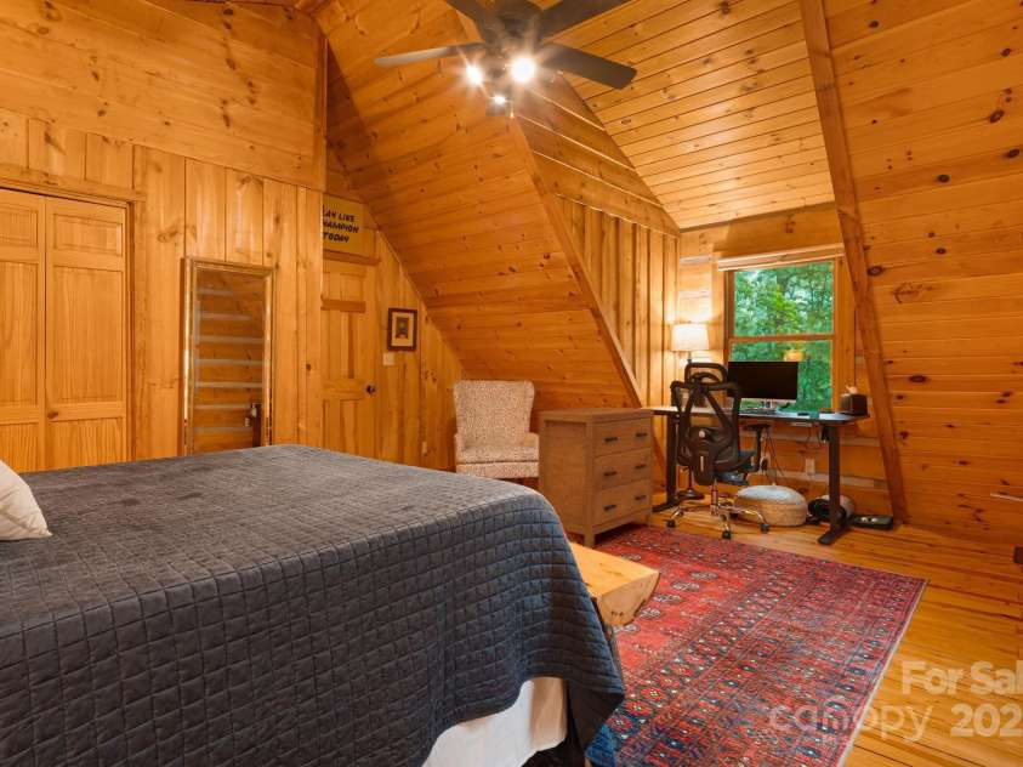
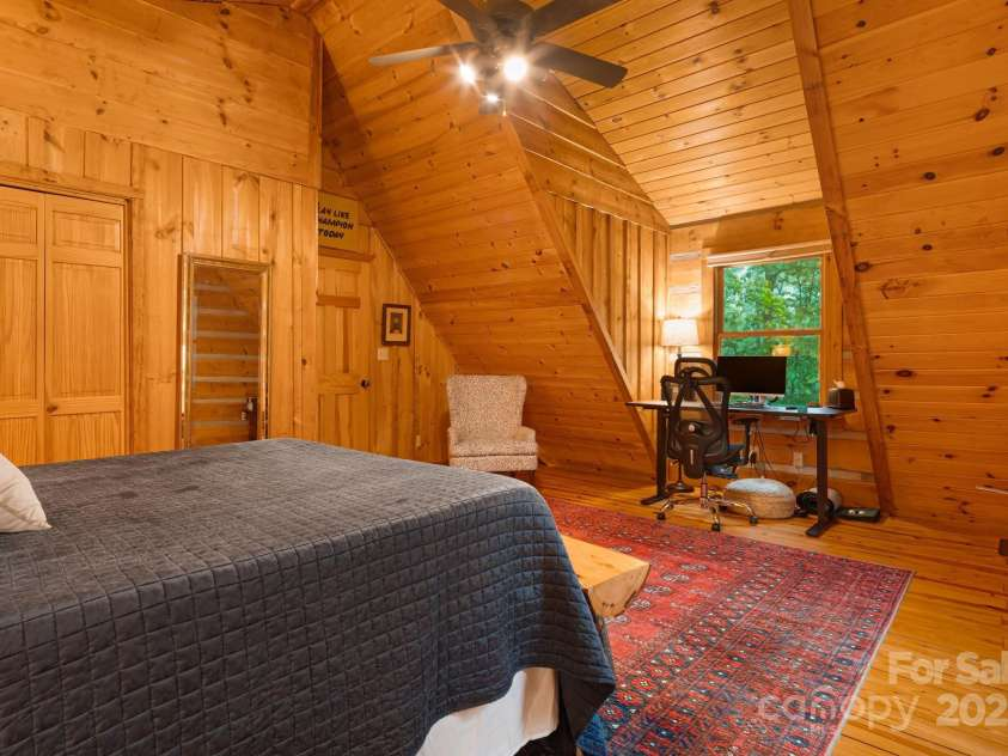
- dresser (599, 471)
